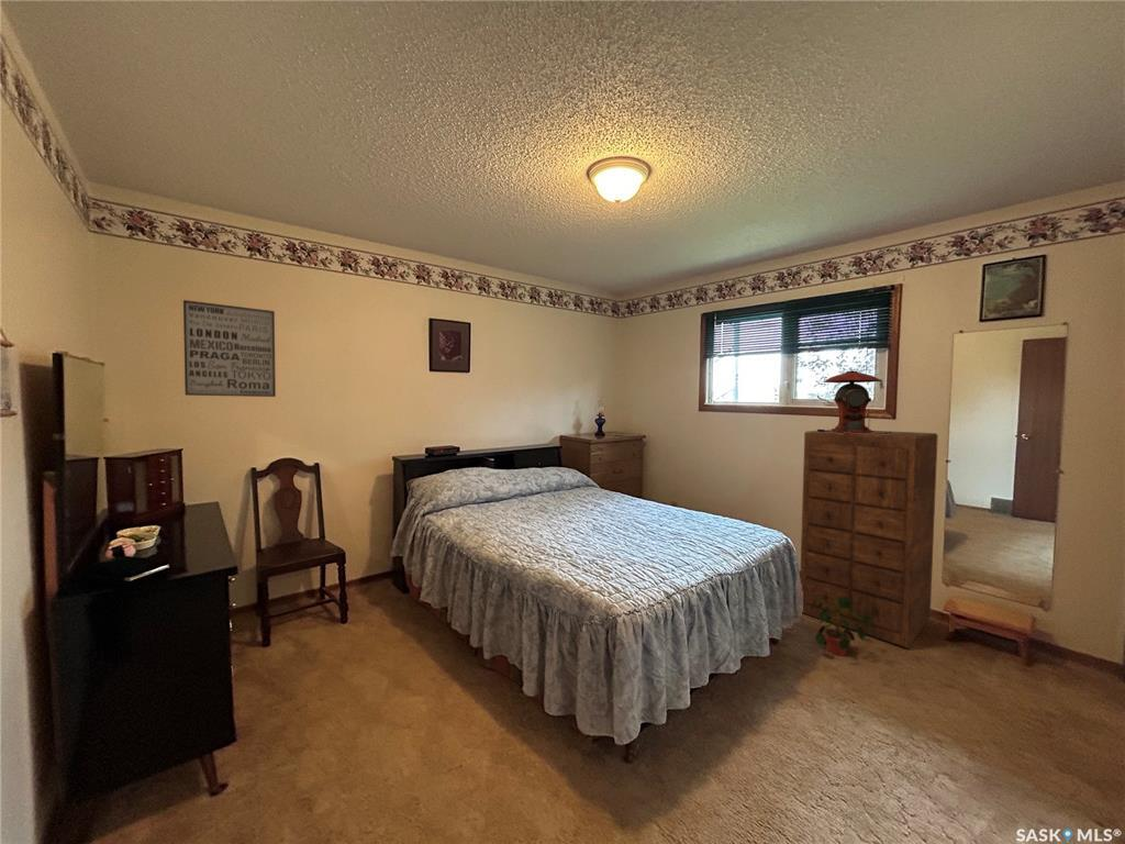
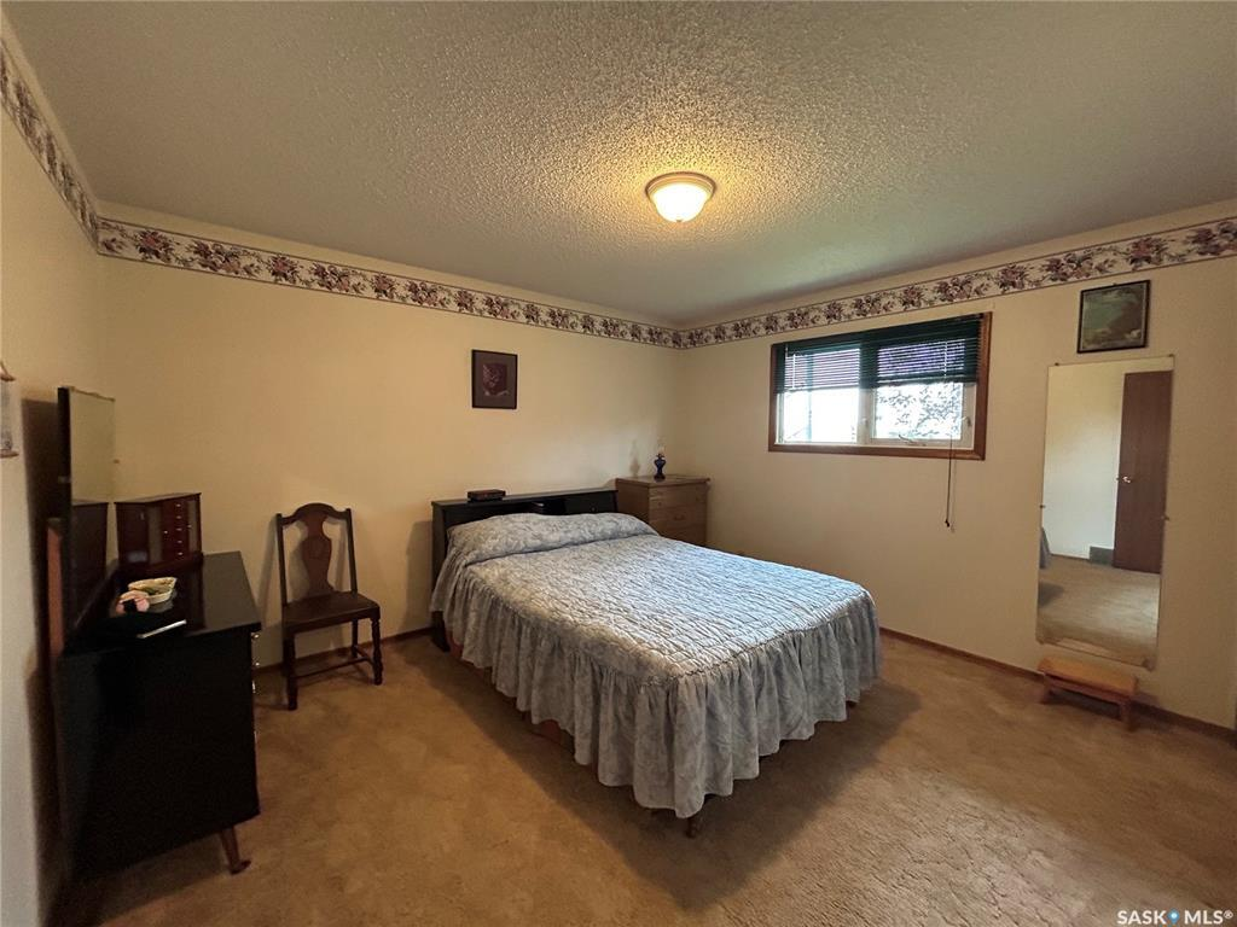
- dresser (866, 524)
- wall art (231, 351)
- table lamp (853, 400)
- potted plant (838, 622)
